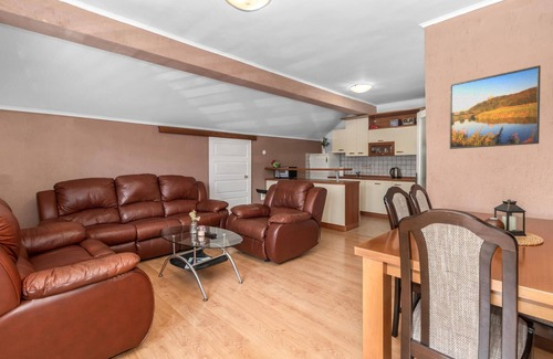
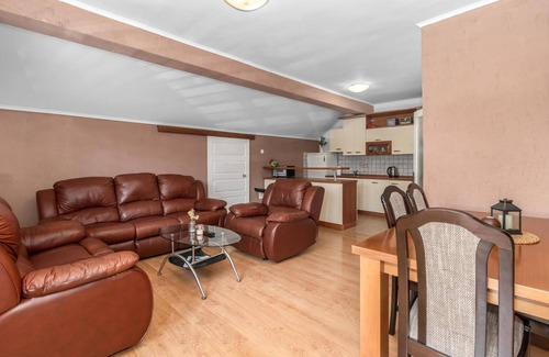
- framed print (490, 110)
